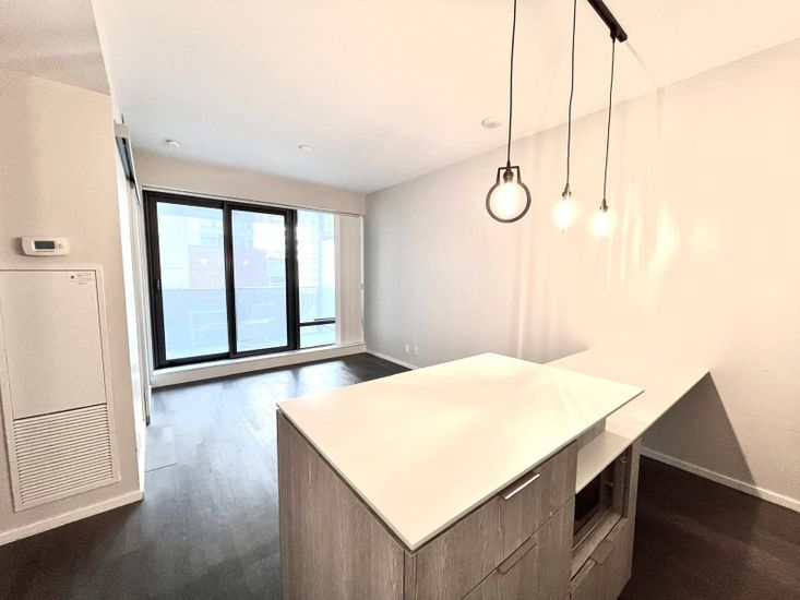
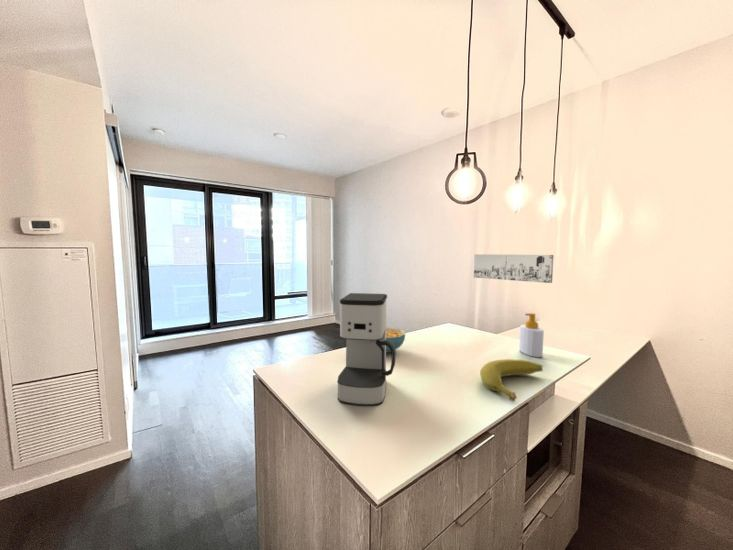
+ soap bottle (531, 333)
+ wall art (509, 267)
+ coffee maker (367, 344)
+ banana (513, 373)
+ cereal bowl (387, 340)
